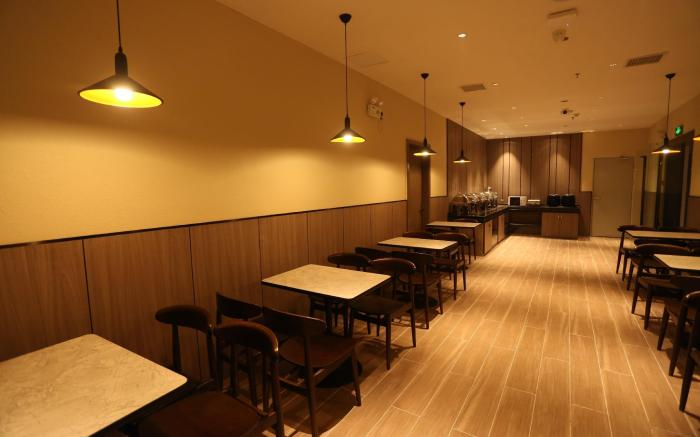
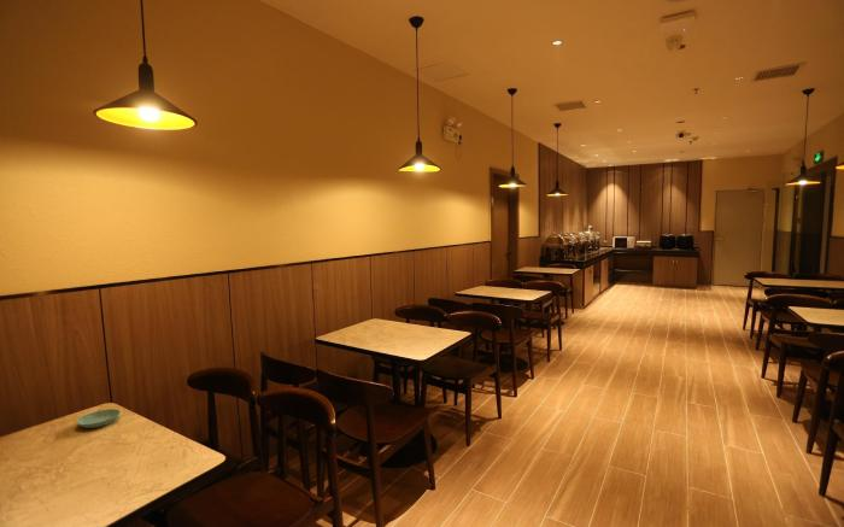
+ saucer (99, 418)
